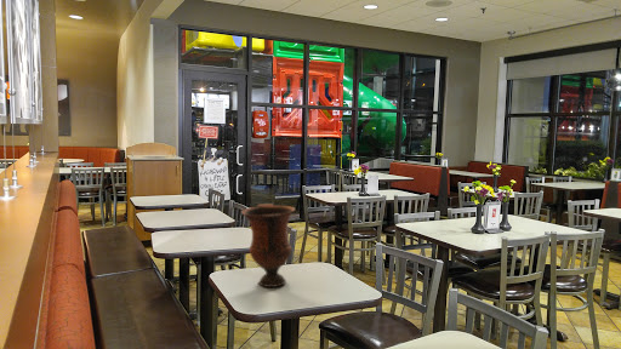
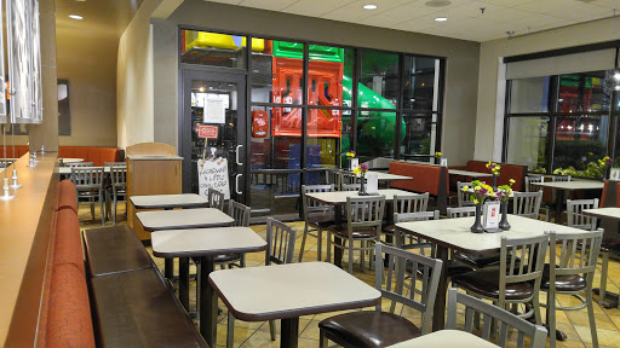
- vase (267, 246)
